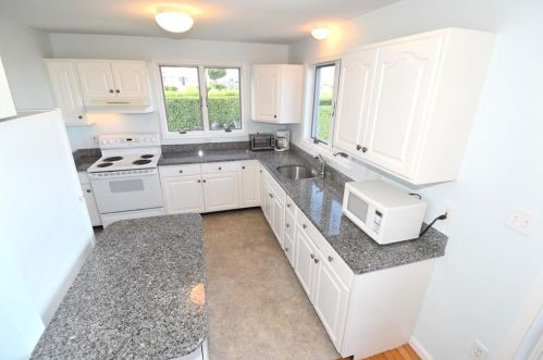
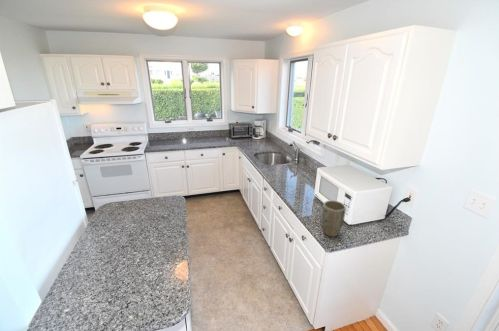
+ plant pot (332, 219)
